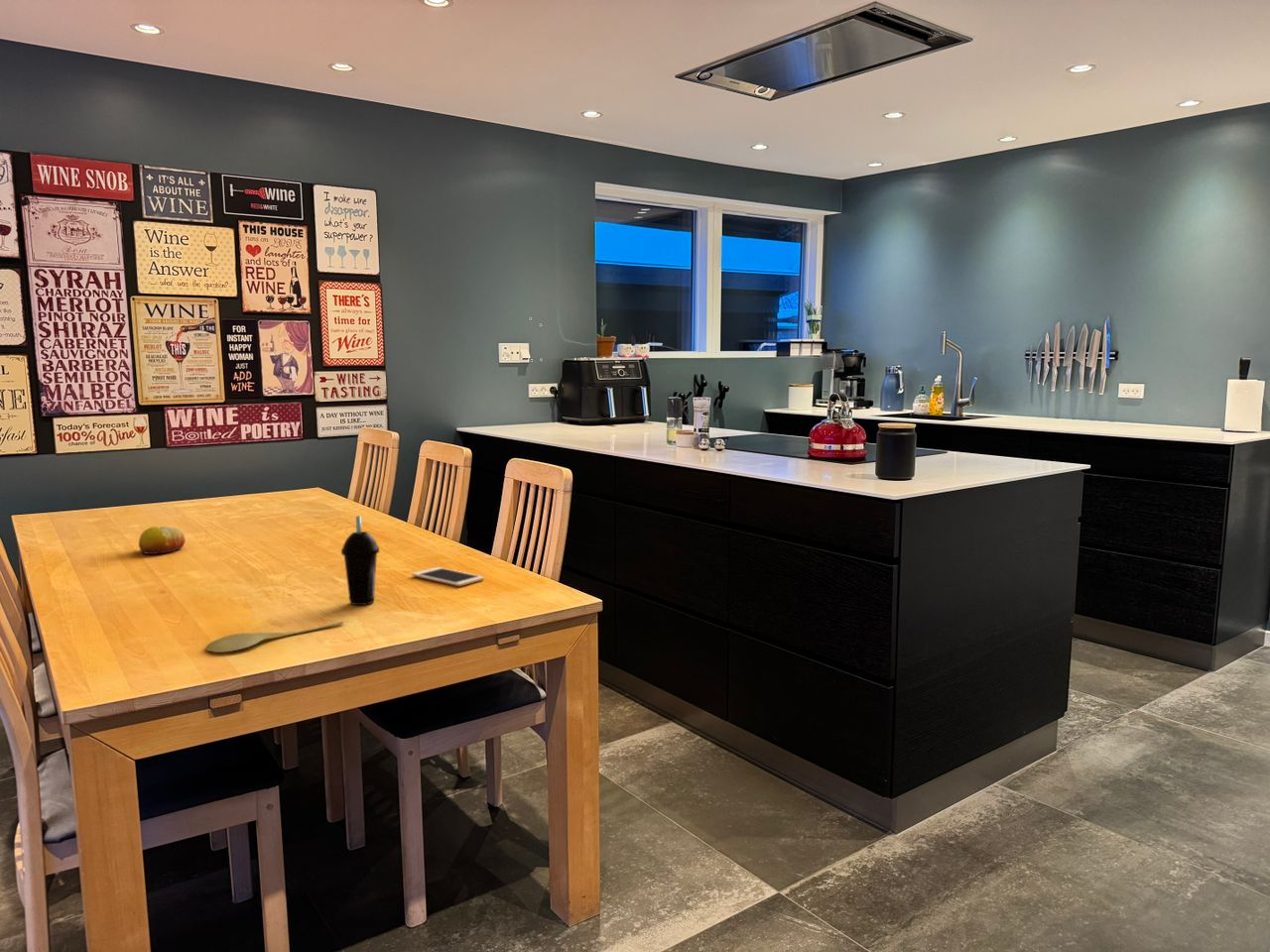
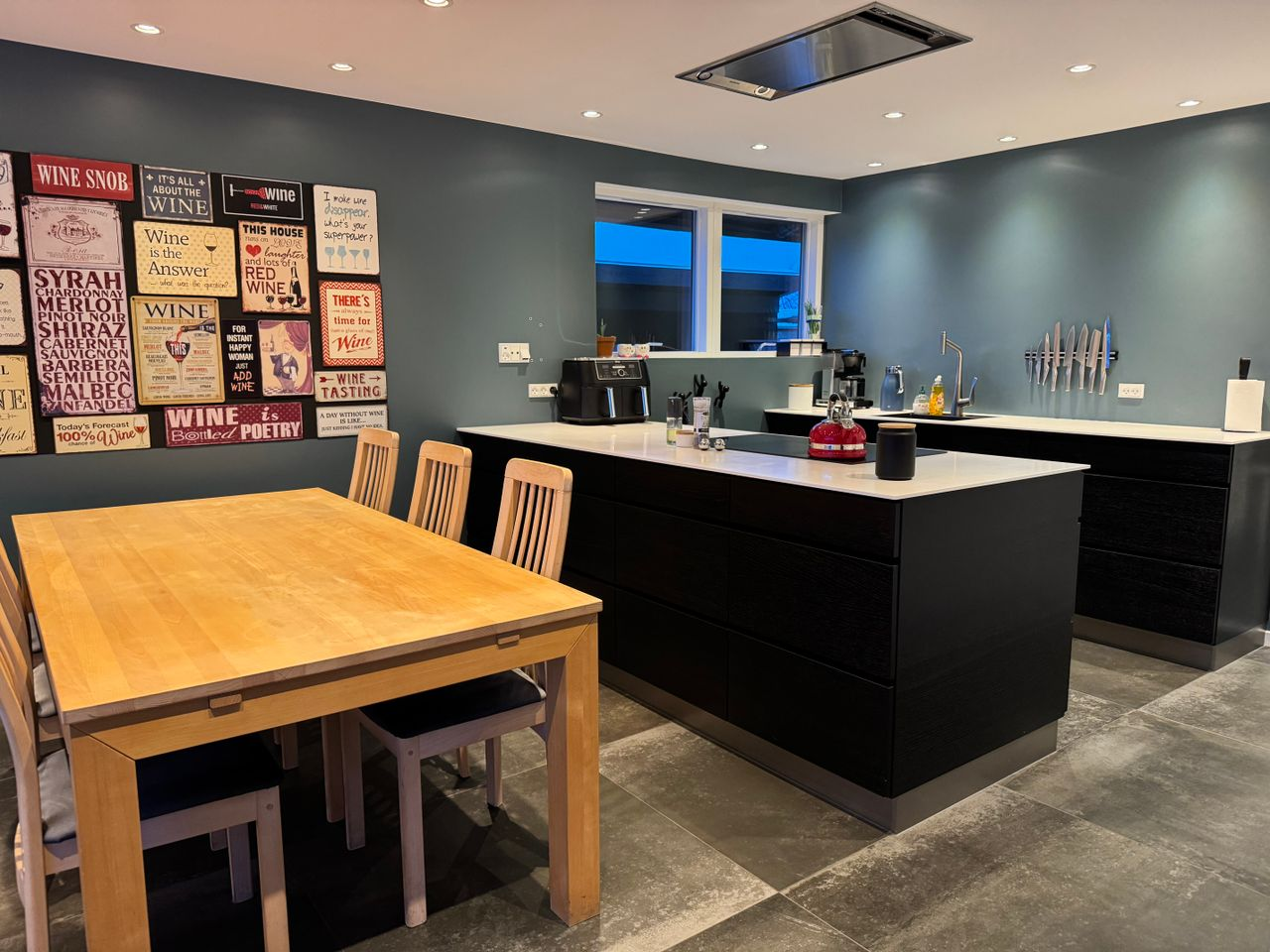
- spoon (278, 634)
- fruit (162, 537)
- cell phone (447, 576)
- cup (360, 559)
